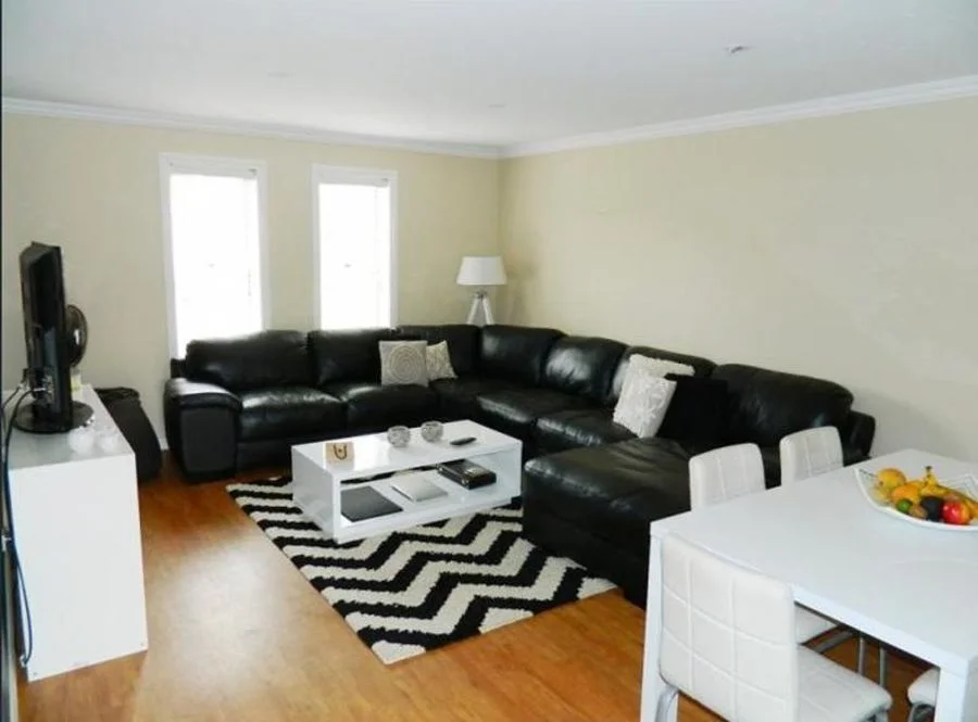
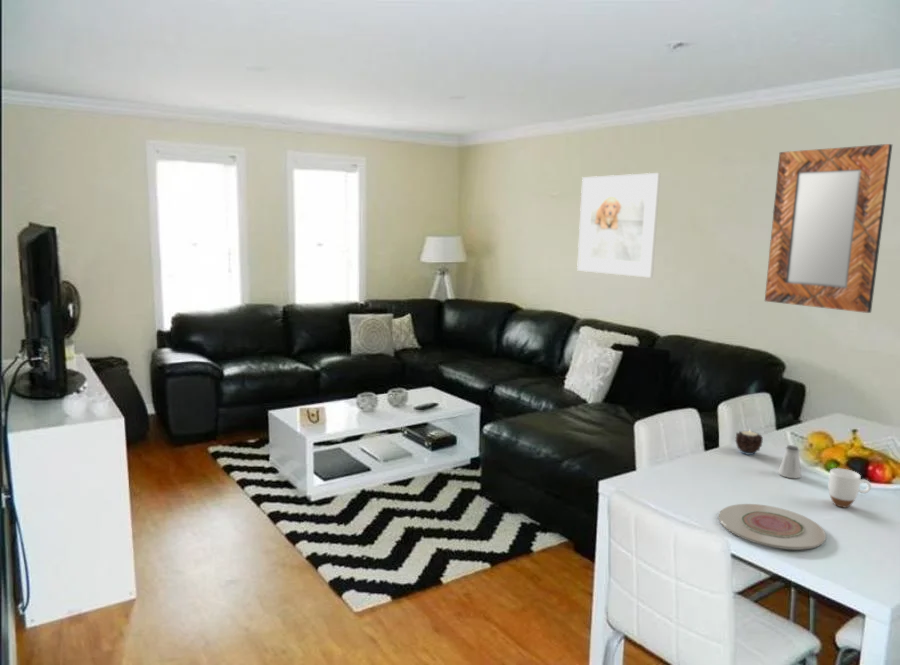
+ mug (849, 489)
+ home mirror (823, 229)
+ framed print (615, 225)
+ plate (770, 524)
+ saltshaker (791, 460)
+ candle (748, 440)
